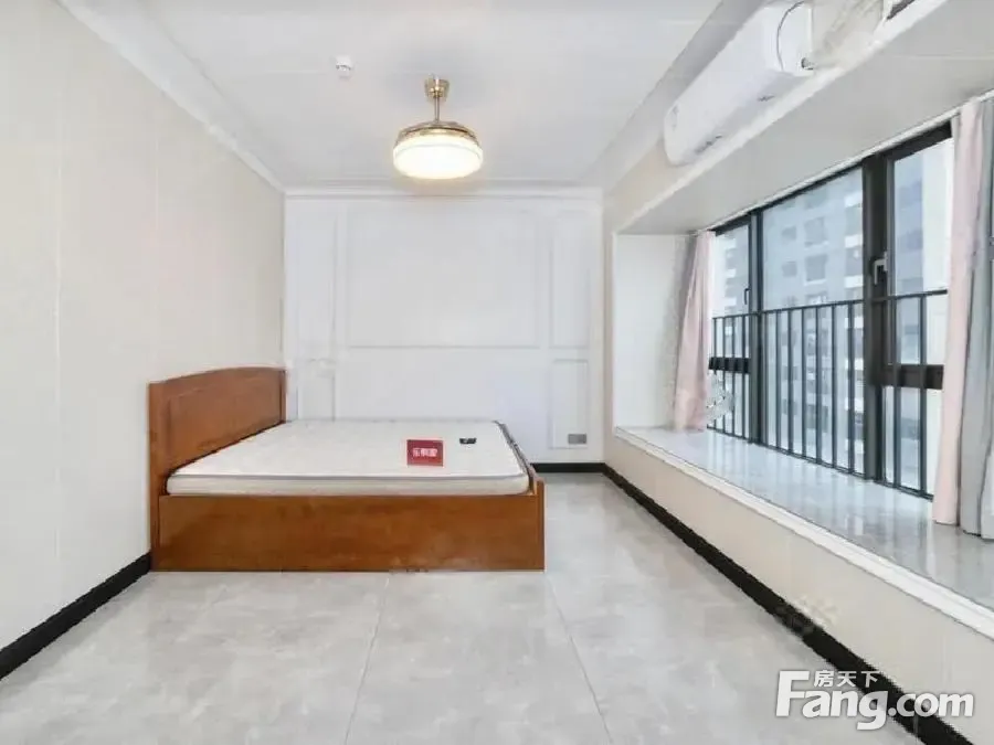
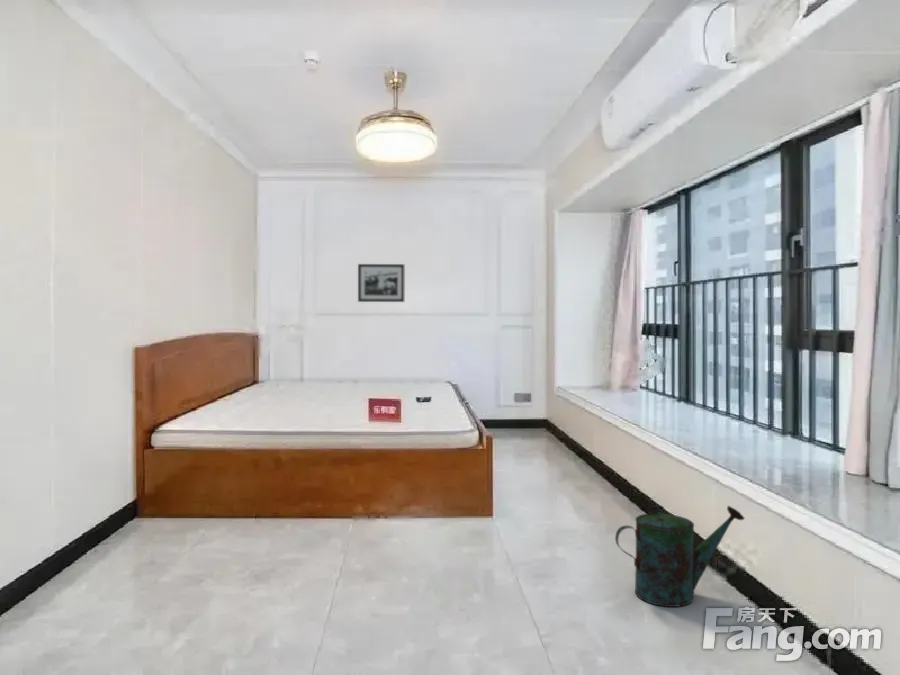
+ watering can (680, 550)
+ picture frame (381, 283)
